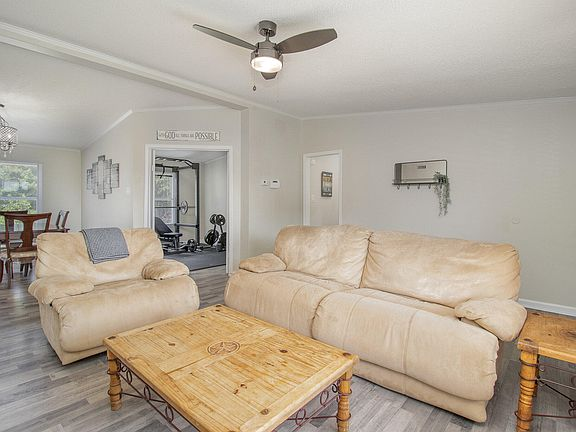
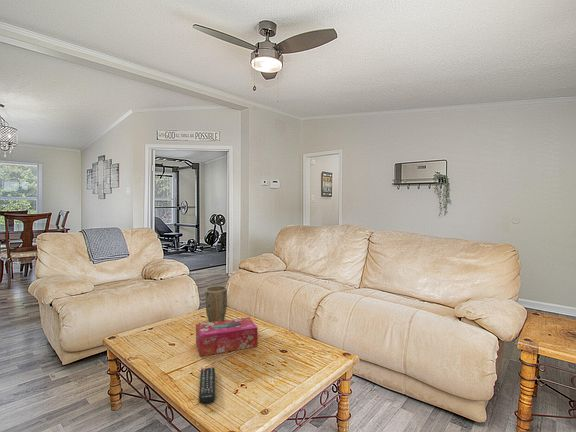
+ plant pot (216, 304)
+ remote control (207, 383)
+ tissue box (226, 335)
